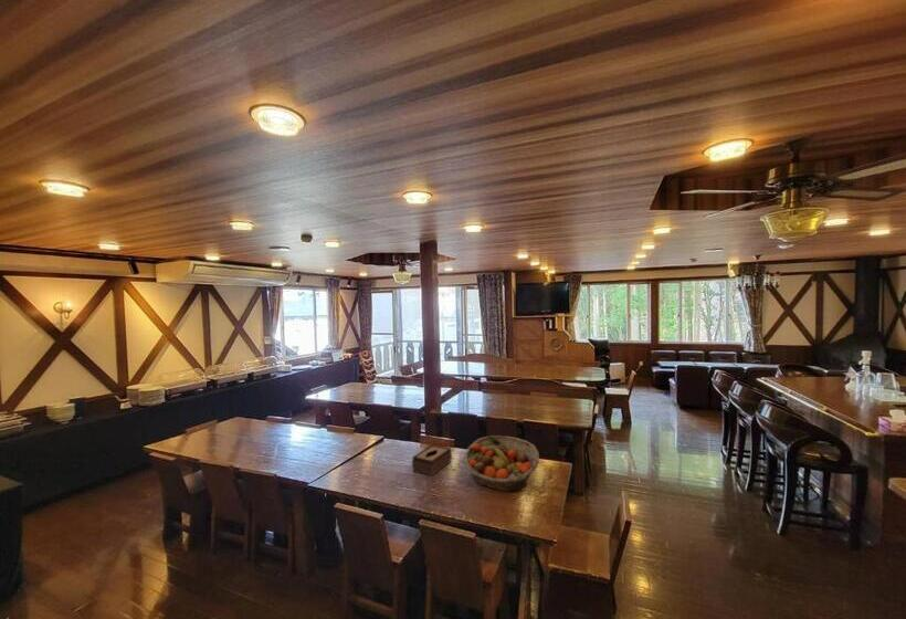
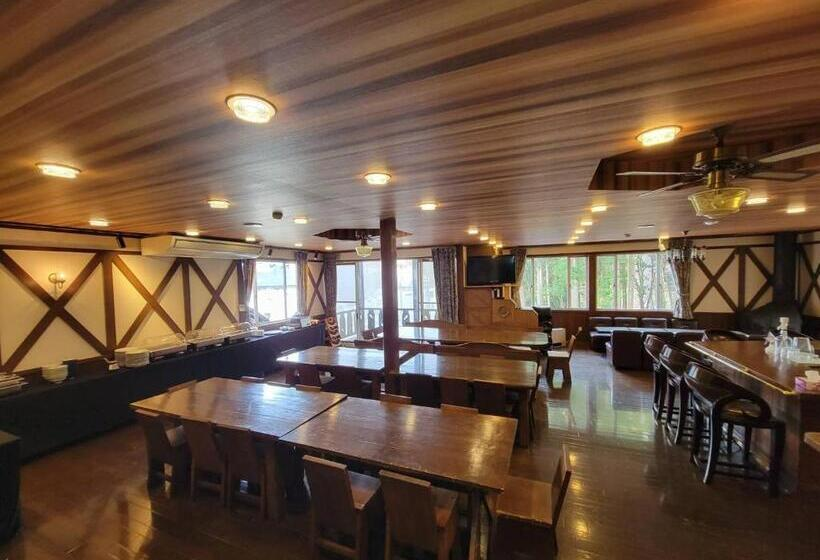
- fruit basket (501, 462)
- tissue box (432, 459)
